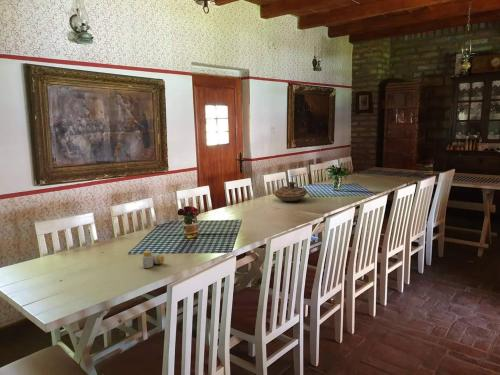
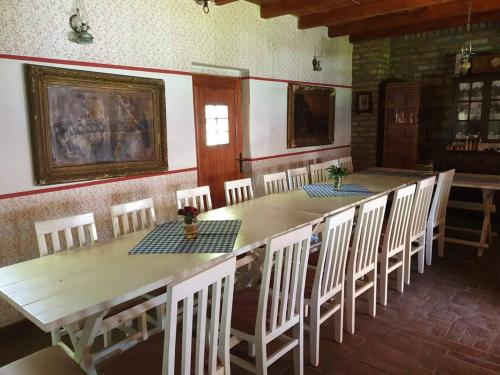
- decorative bowl (290, 191)
- pill bottle (152, 257)
